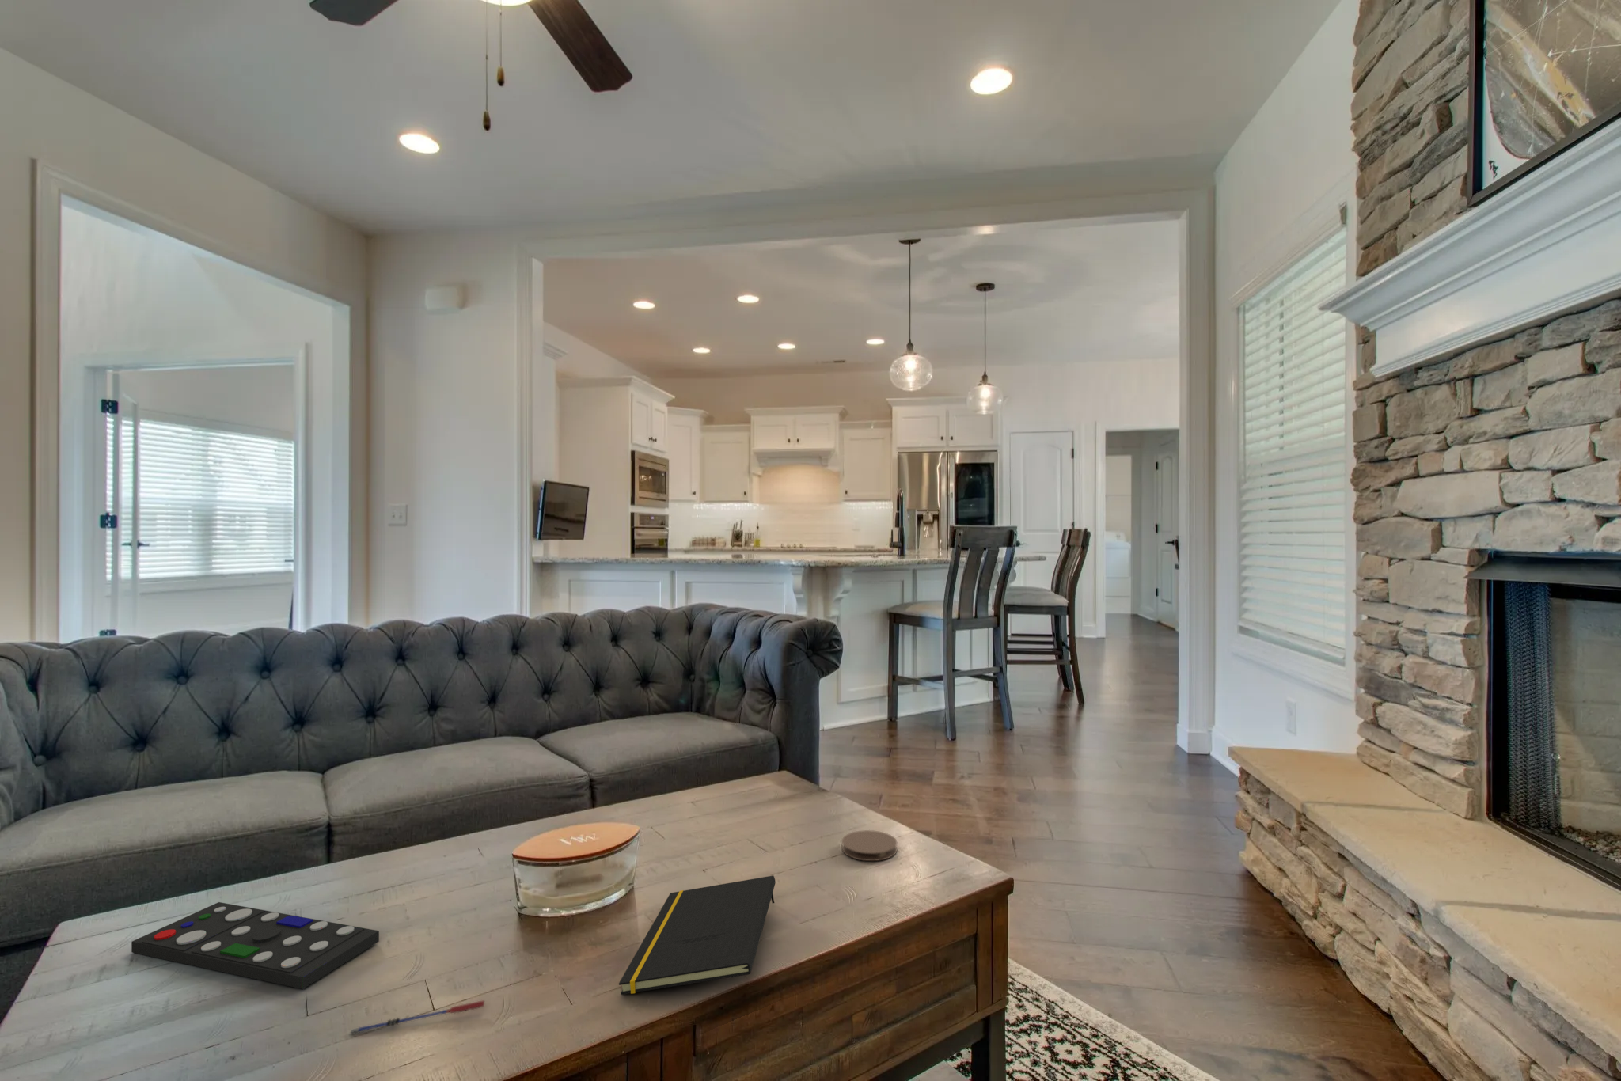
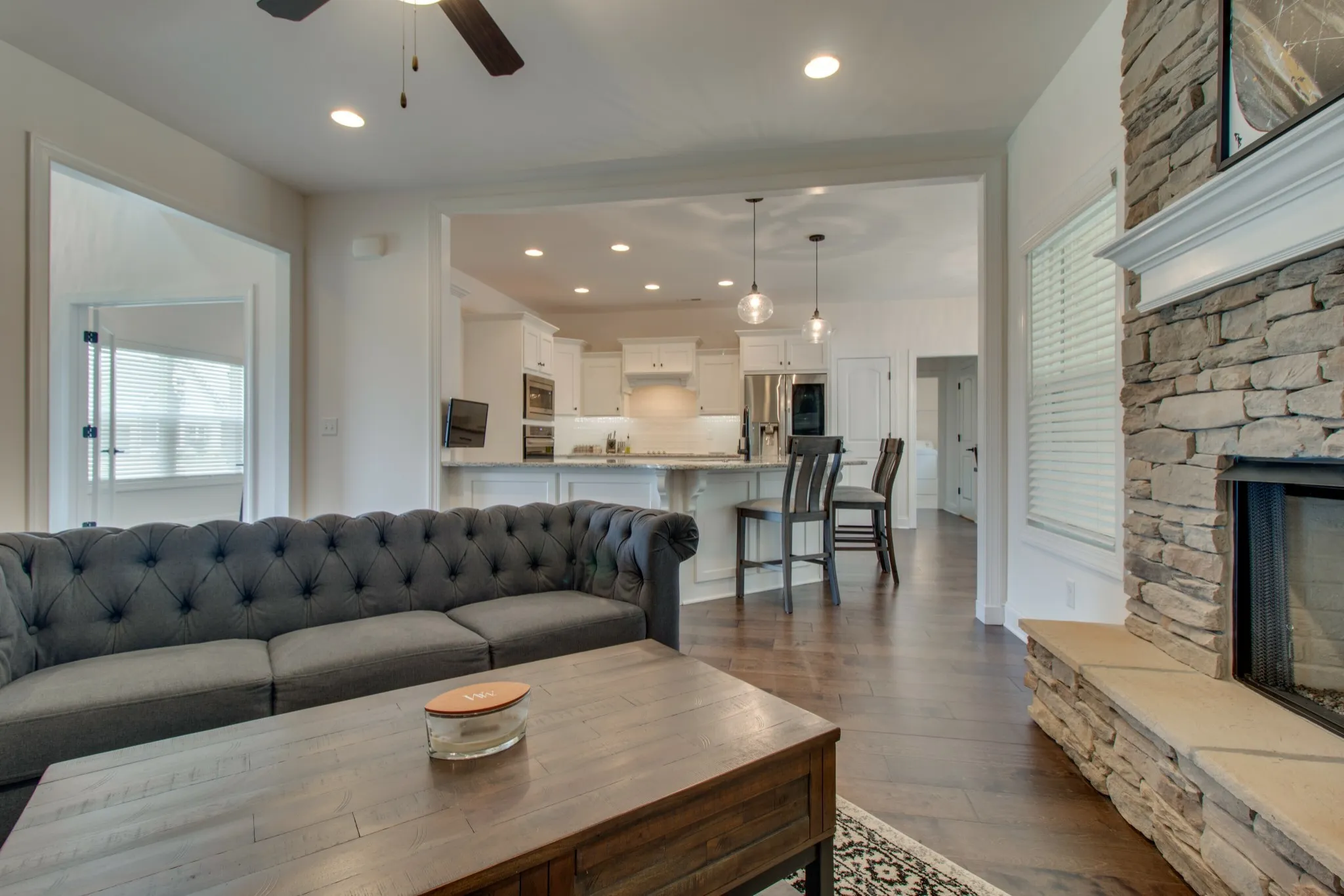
- coaster (870, 845)
- notepad (706, 928)
- remote control (257, 940)
- pen (419, 1016)
